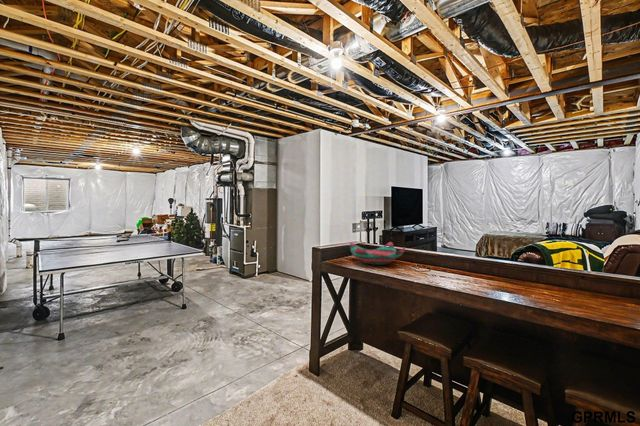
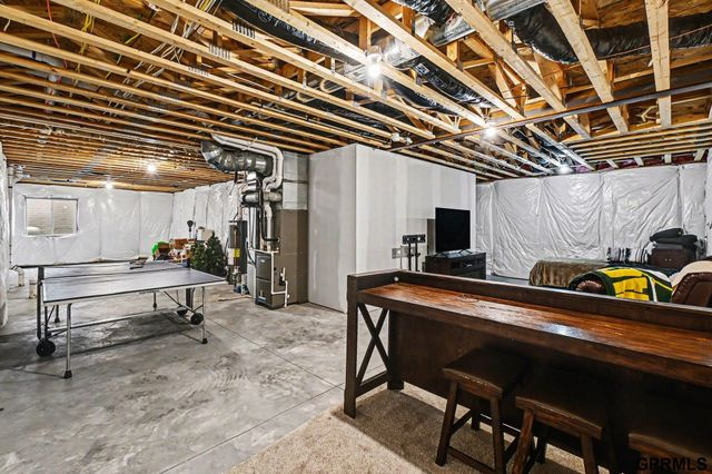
- decorative bowl (375, 253)
